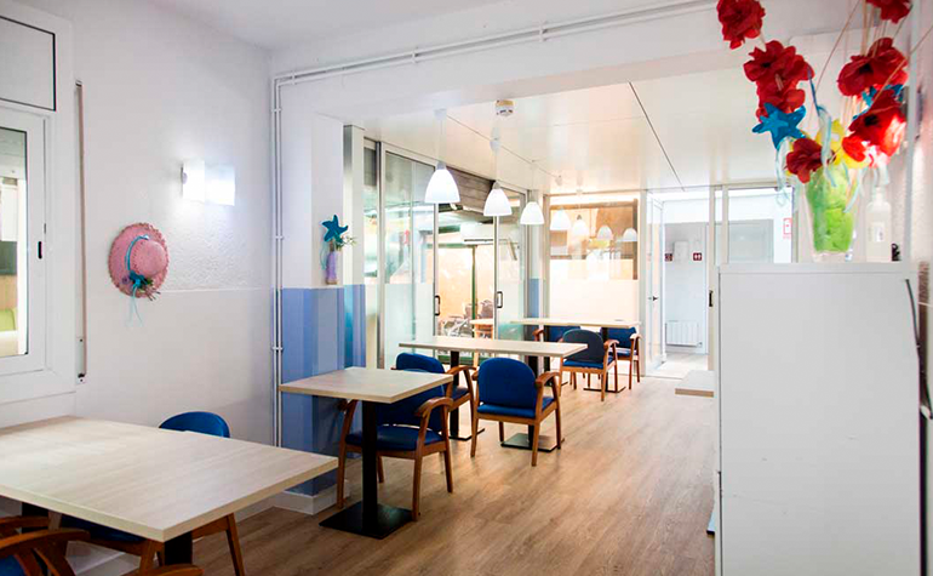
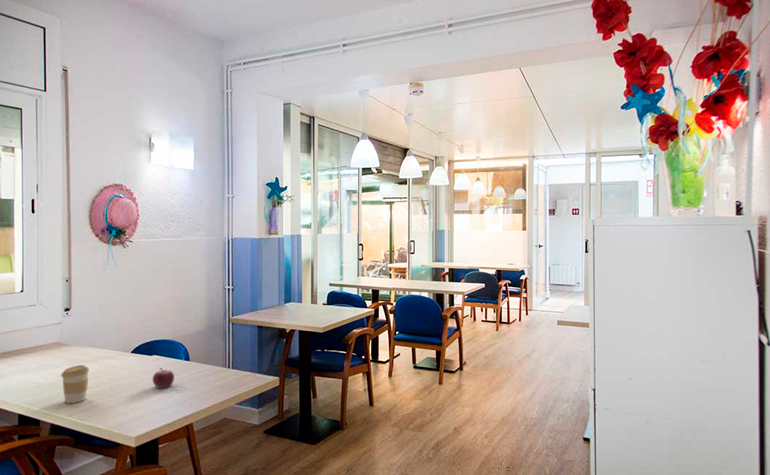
+ coffee cup (75, 383)
+ fruit (163, 376)
